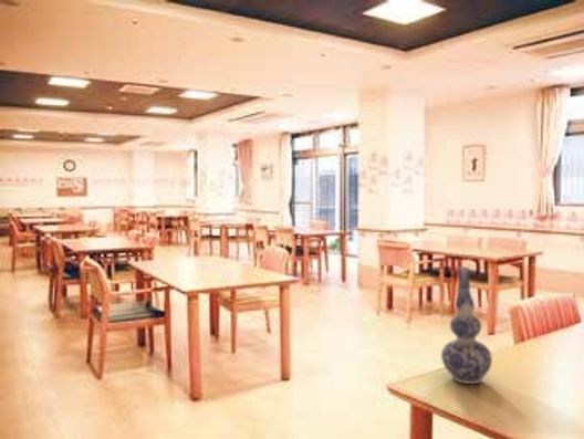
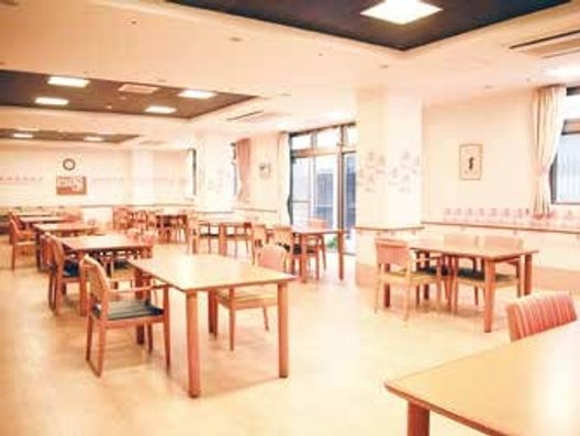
- vase (466, 323)
